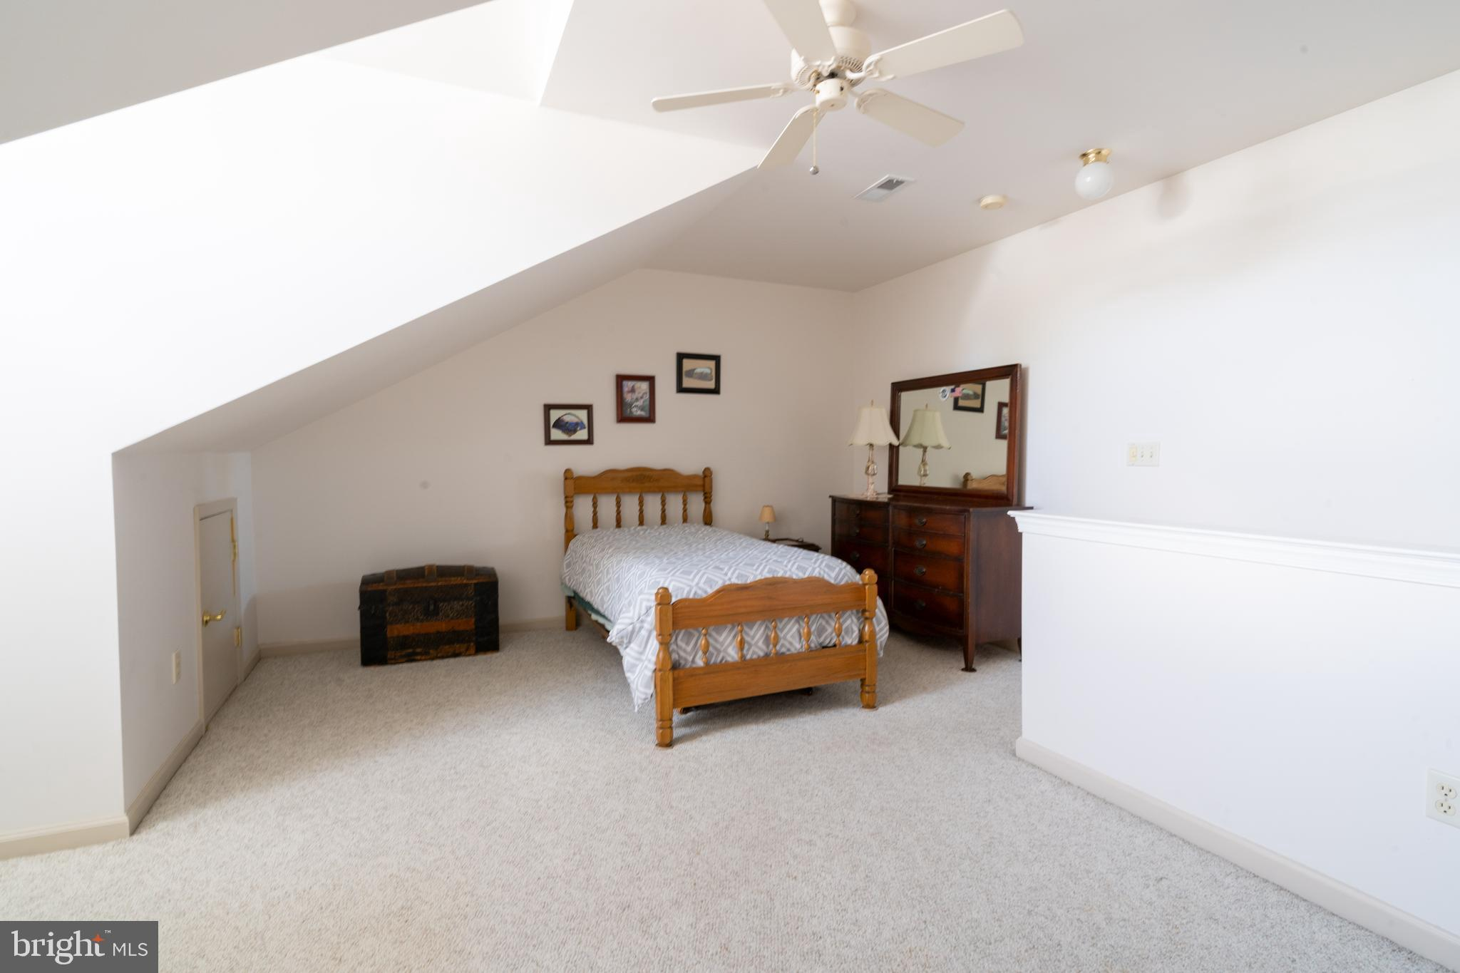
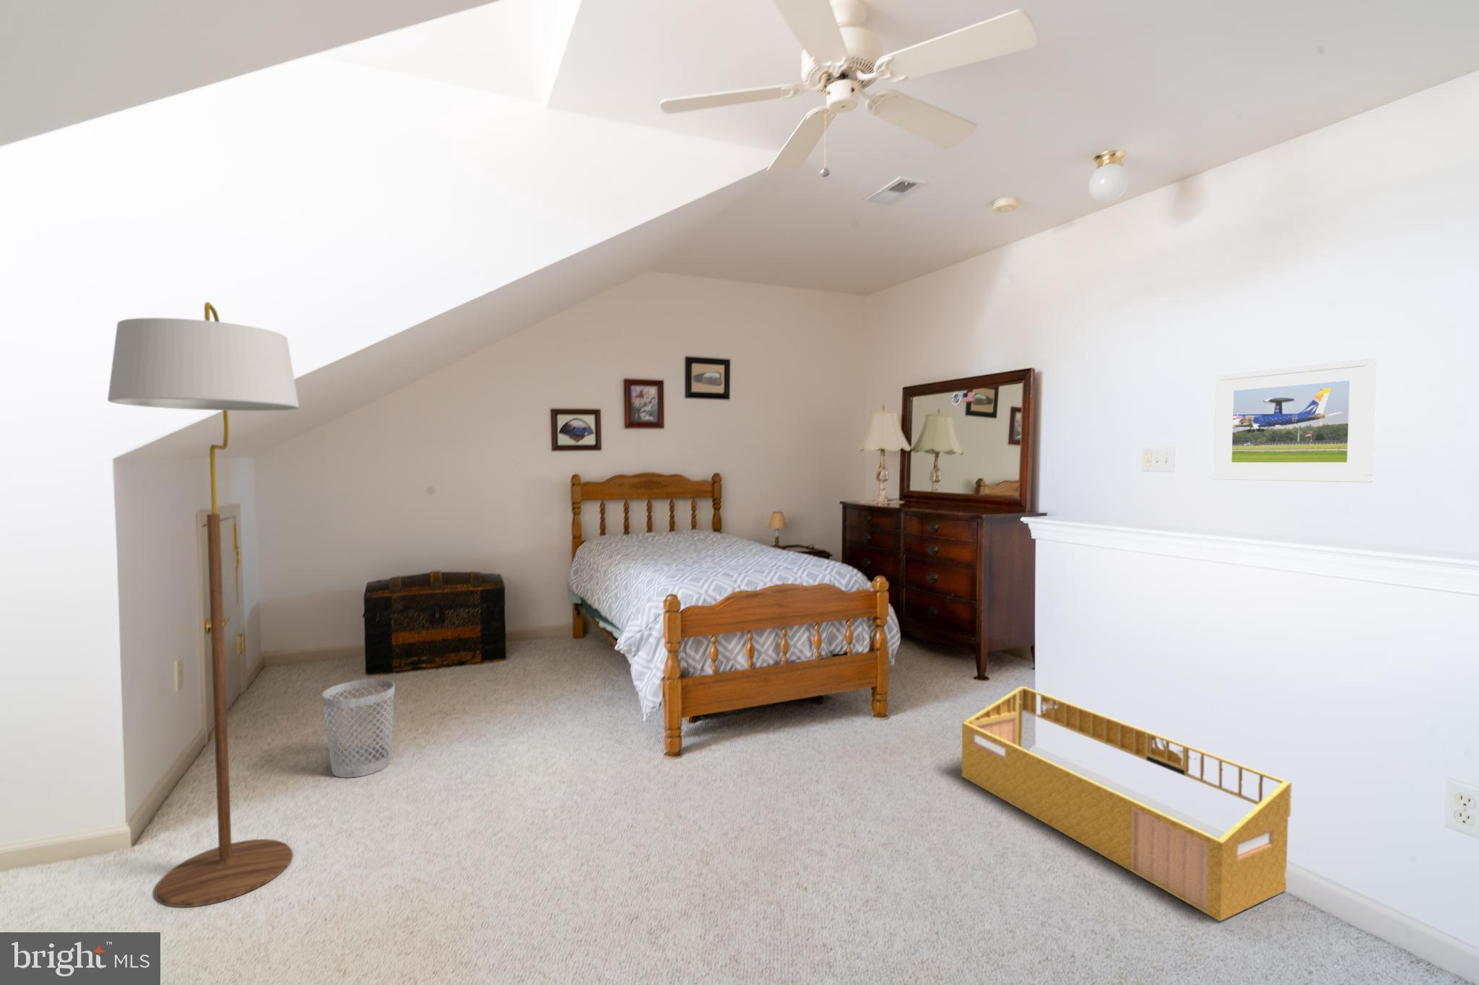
+ wastebasket (361, 728)
+ floor lamp (218, 589)
+ basket (1097, 783)
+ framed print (1287, 423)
